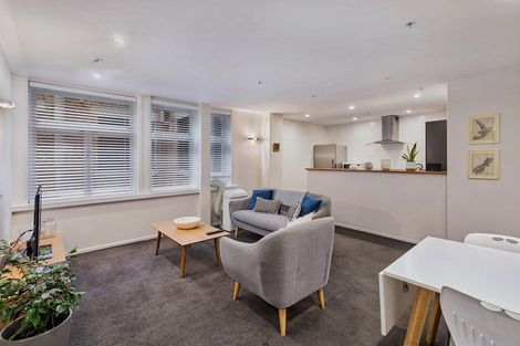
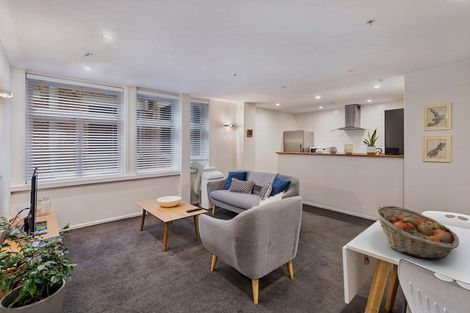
+ fruit basket (413, 229)
